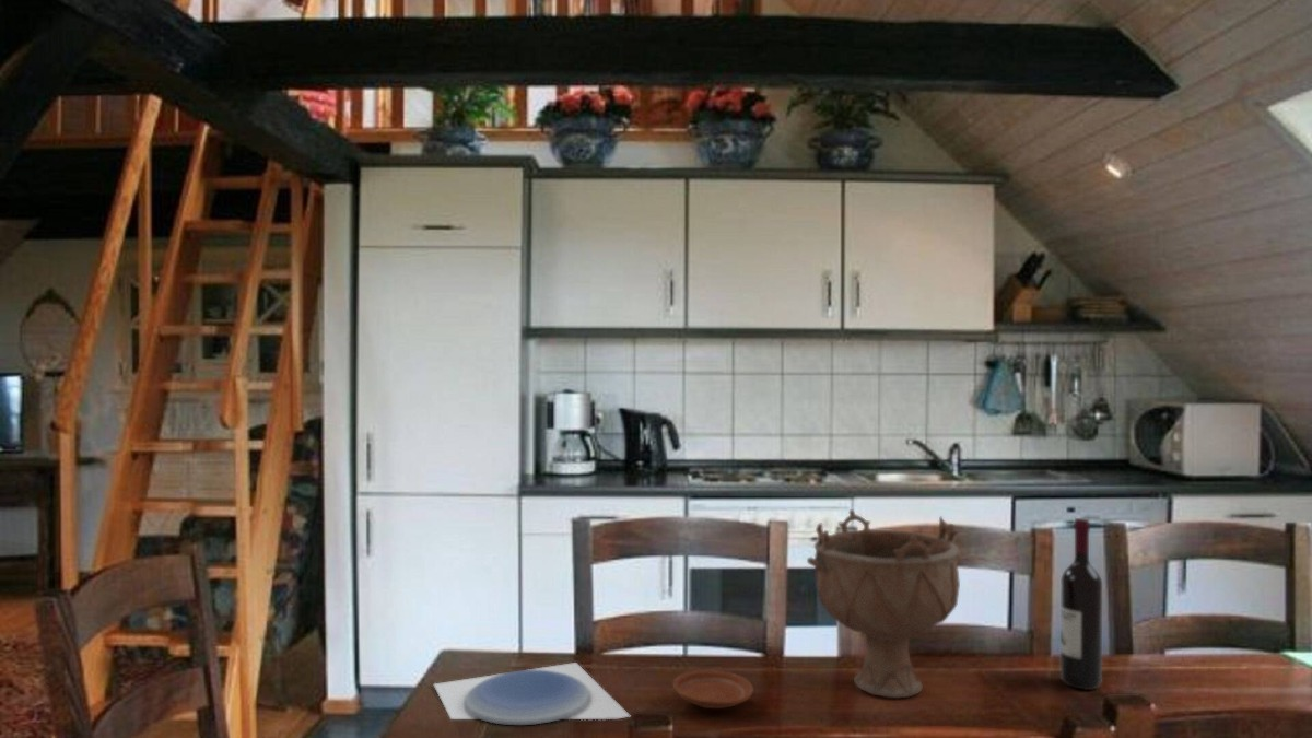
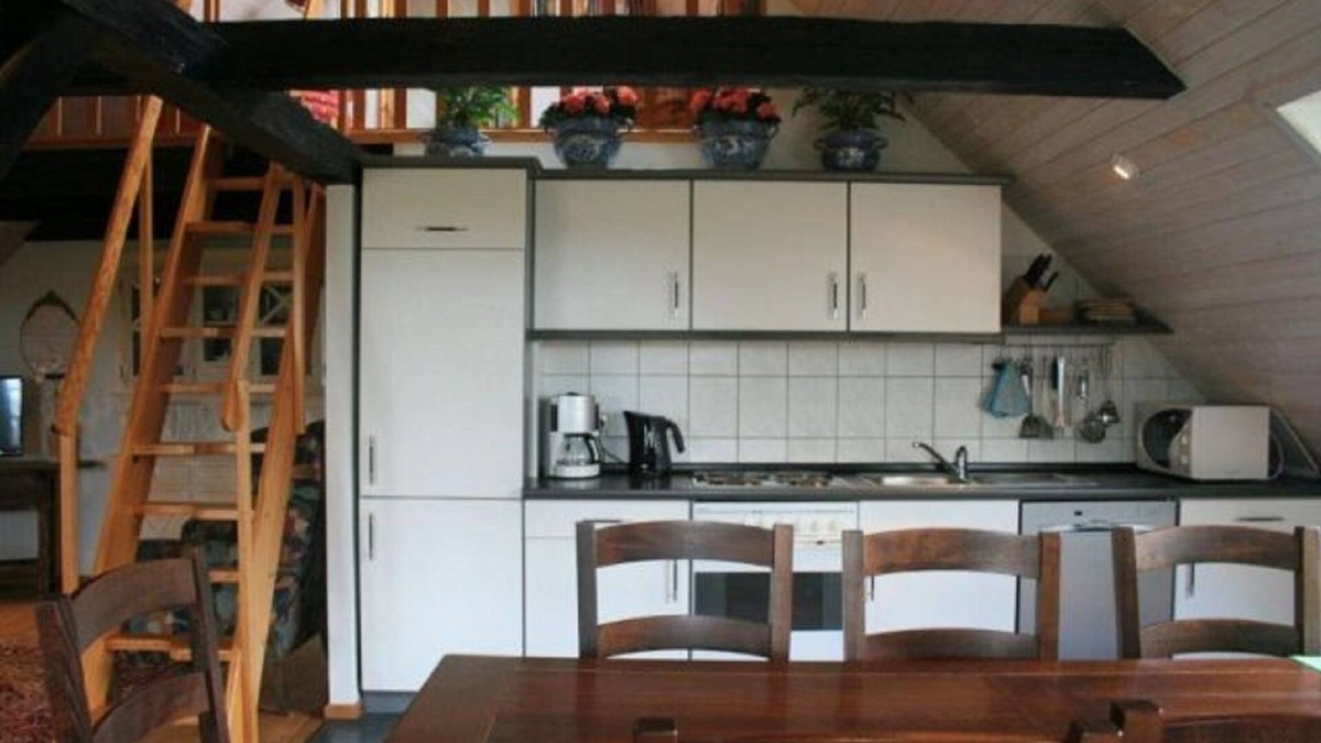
- plate (713, 692)
- wine bottle (1081, 601)
- decorative bowl (883, 602)
- plate (527, 691)
